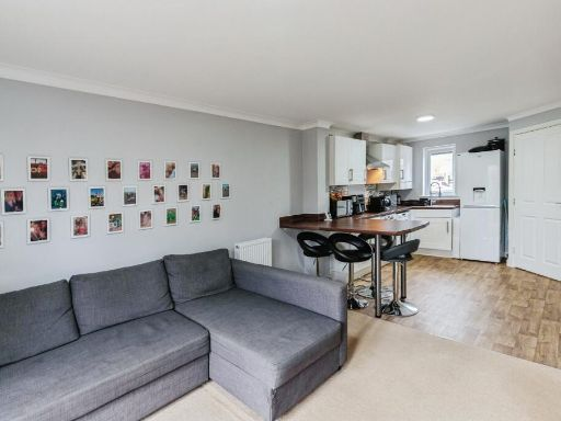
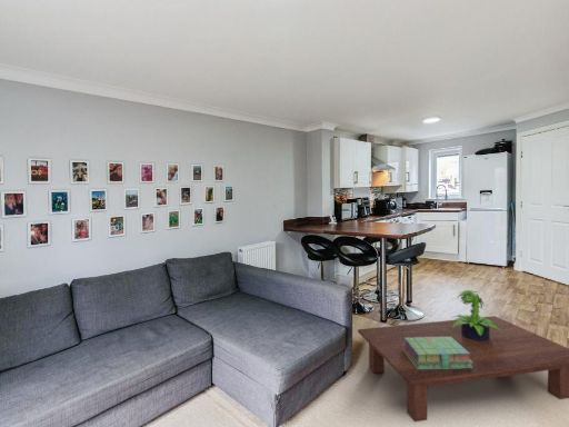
+ stack of books (435, 350)
+ coffee table (460, 368)
+ potted plant (475, 311)
